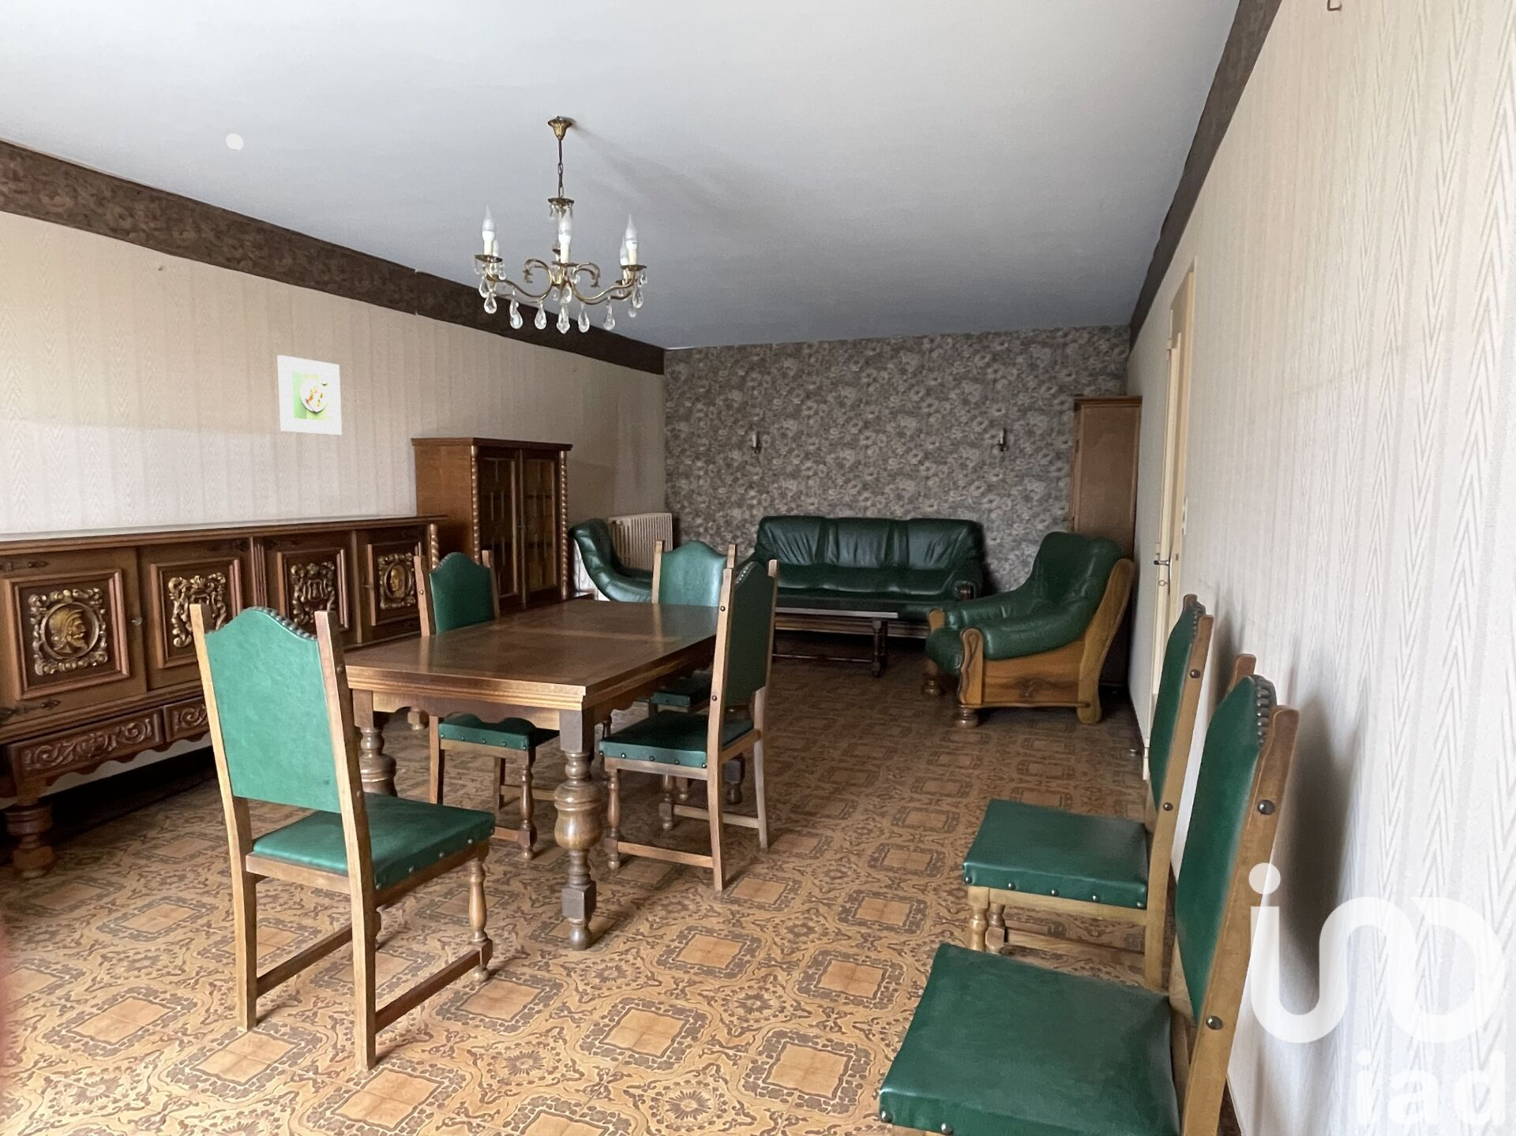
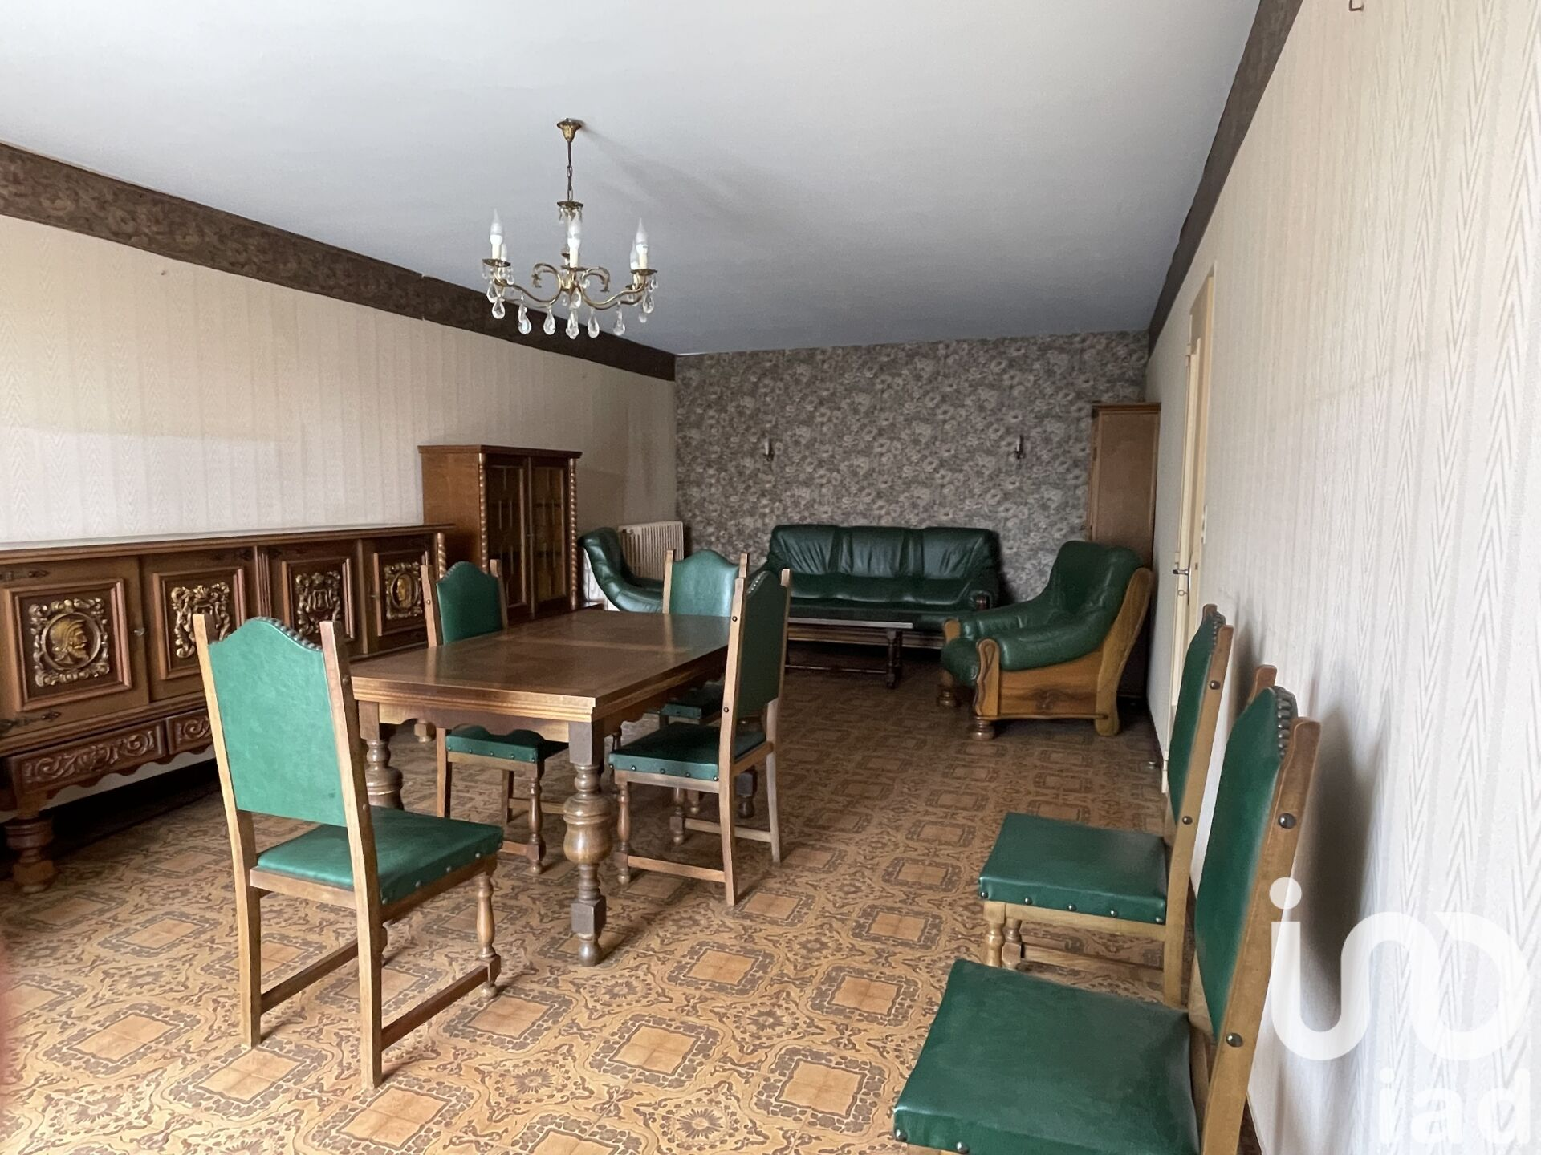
- eyeball (234, 142)
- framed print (310, 396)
